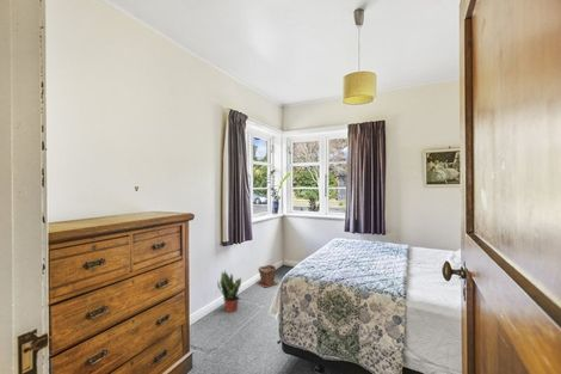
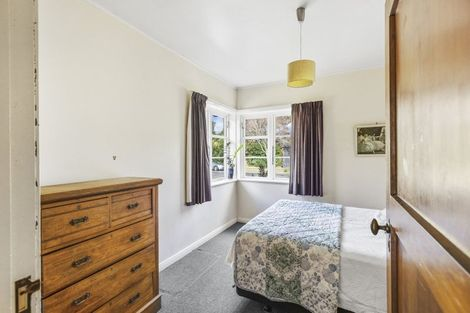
- plant pot (266, 275)
- potted plant (233, 288)
